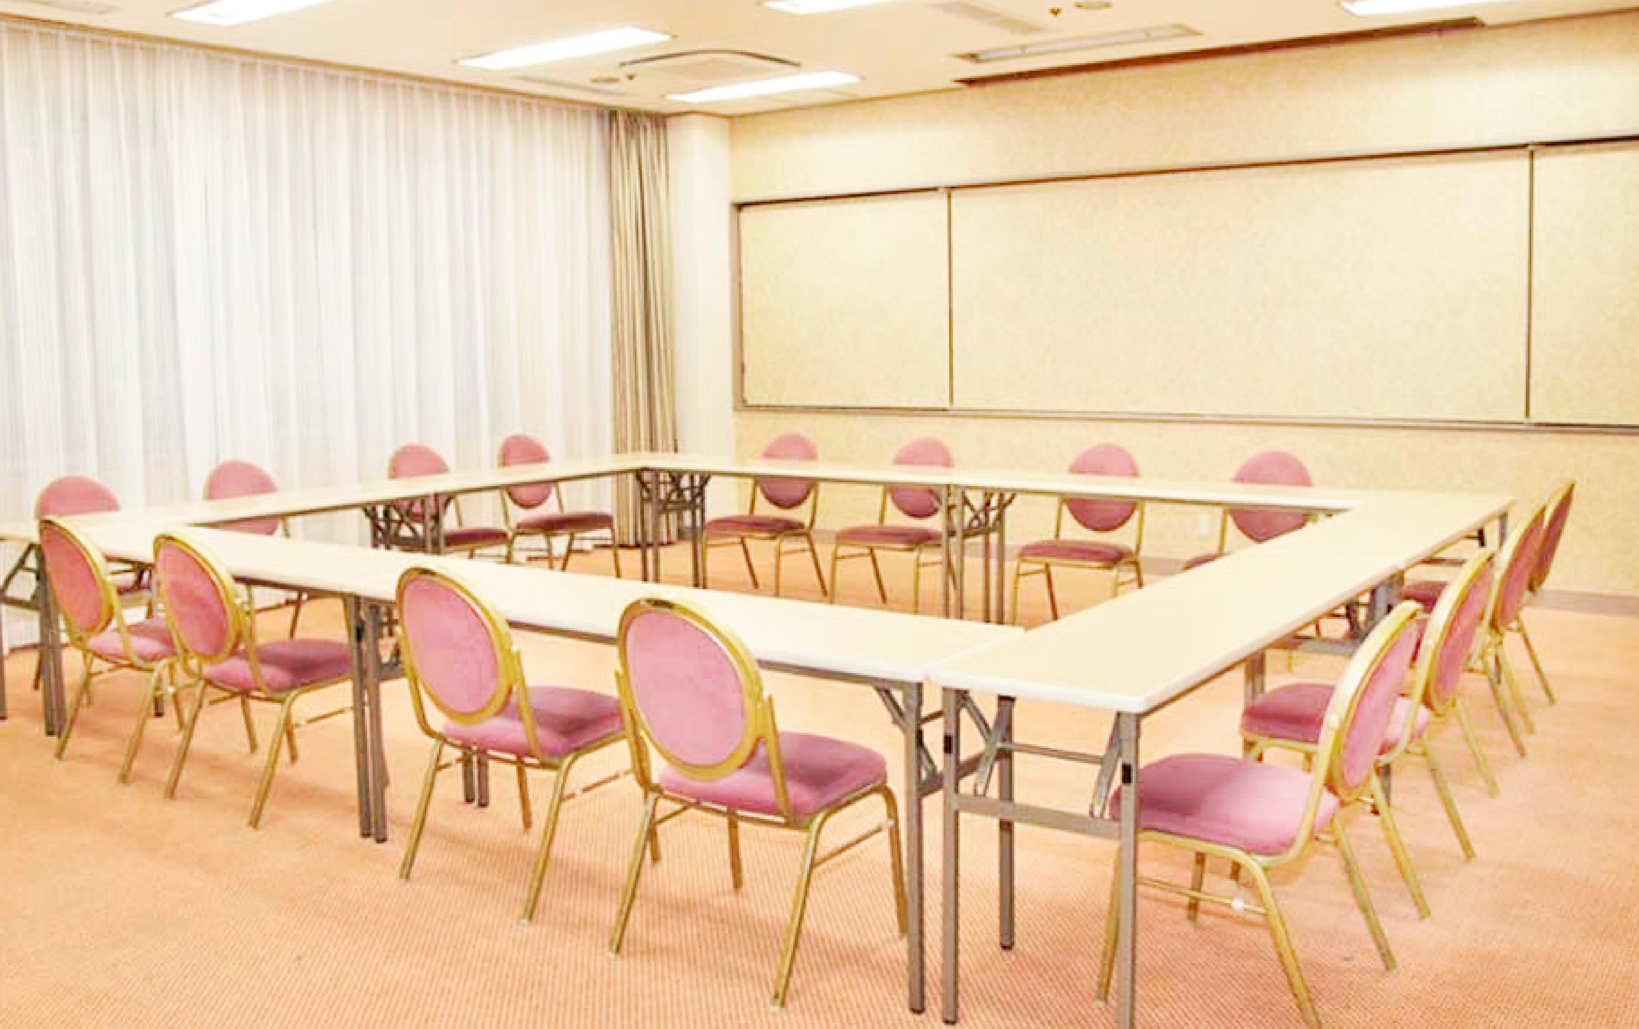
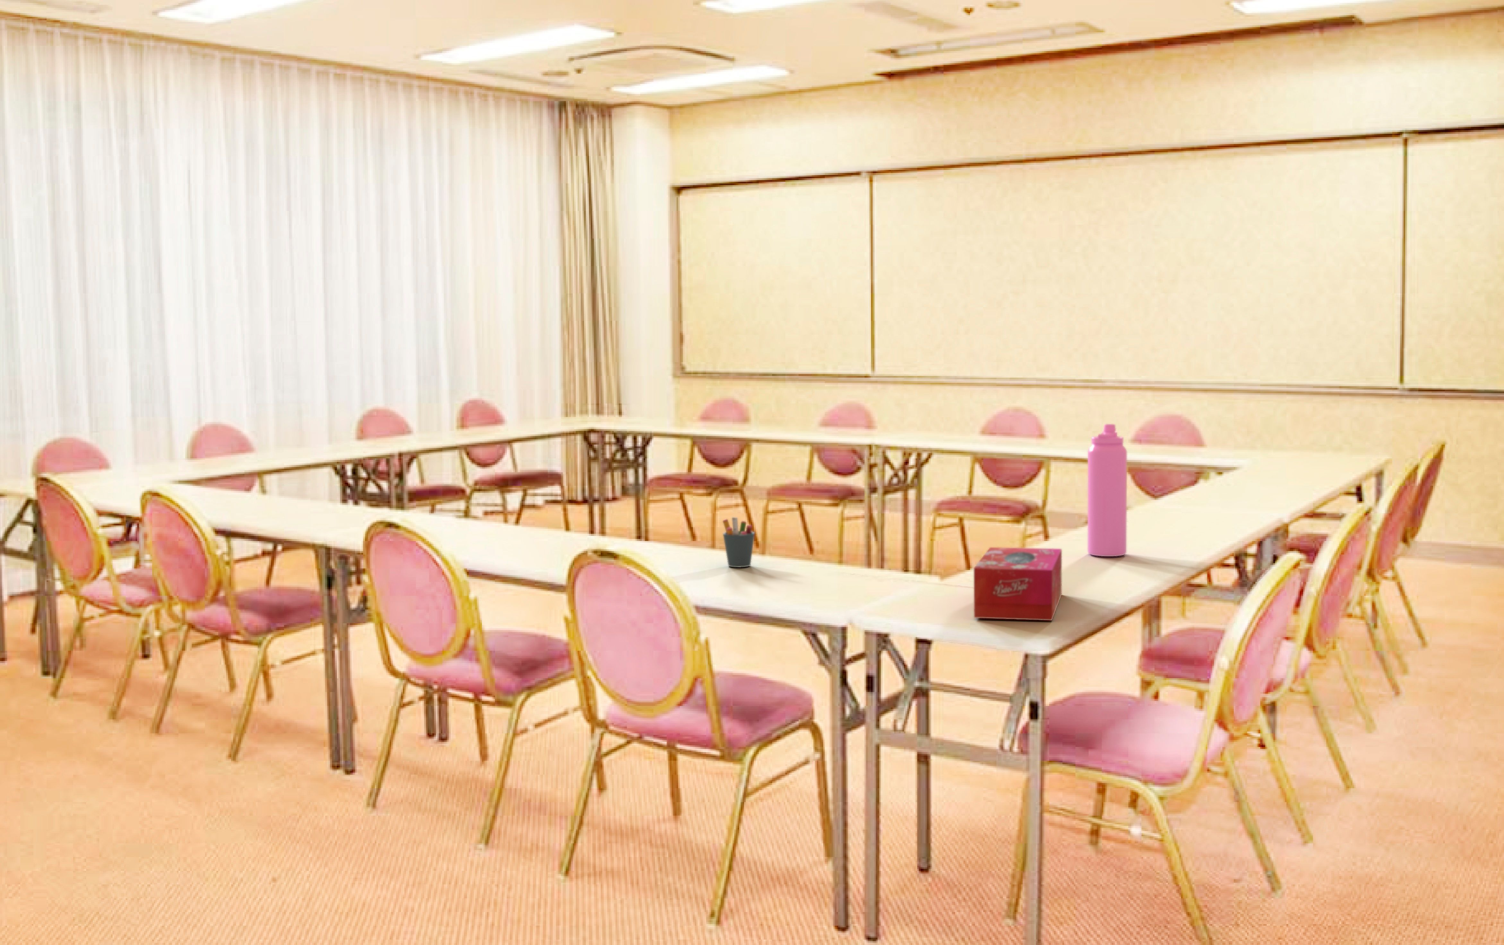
+ tissue box (1020, 581)
+ water bottle (1107, 490)
+ pen holder (739, 540)
